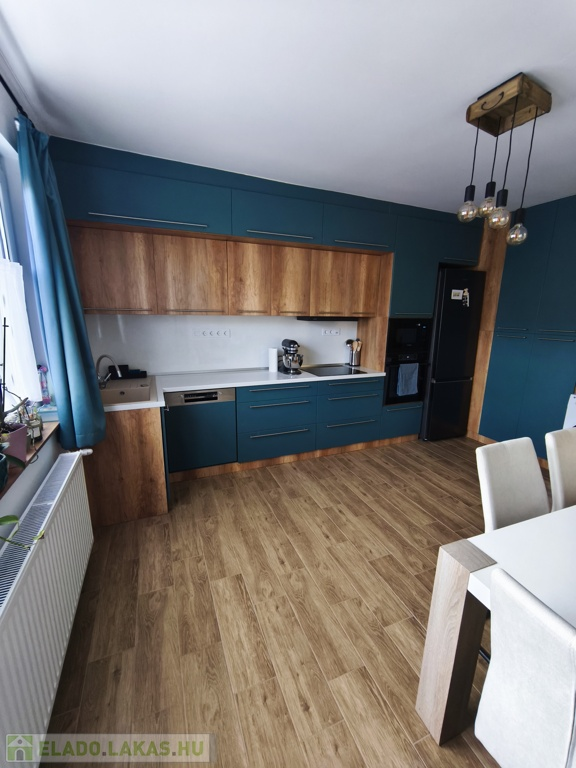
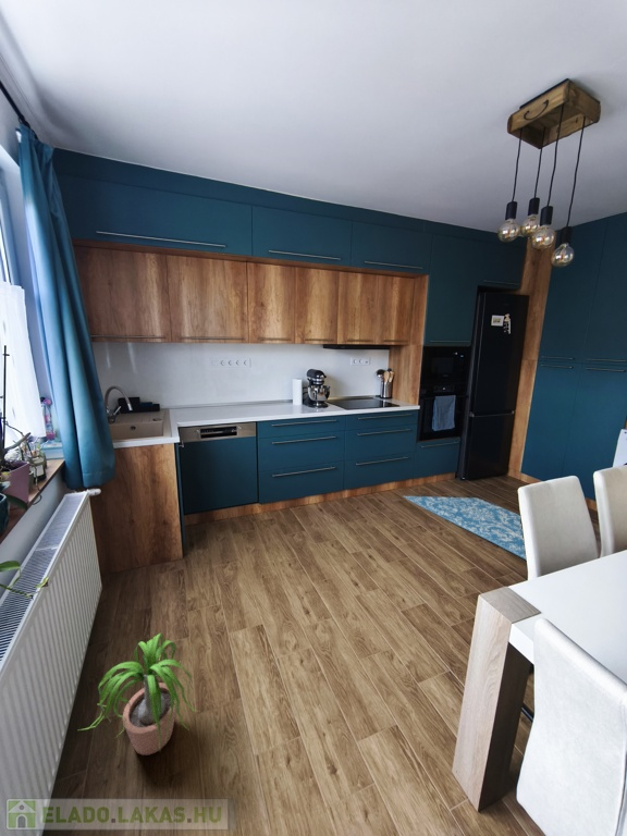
+ potted plant (140, 696)
+ rug (476, 514)
